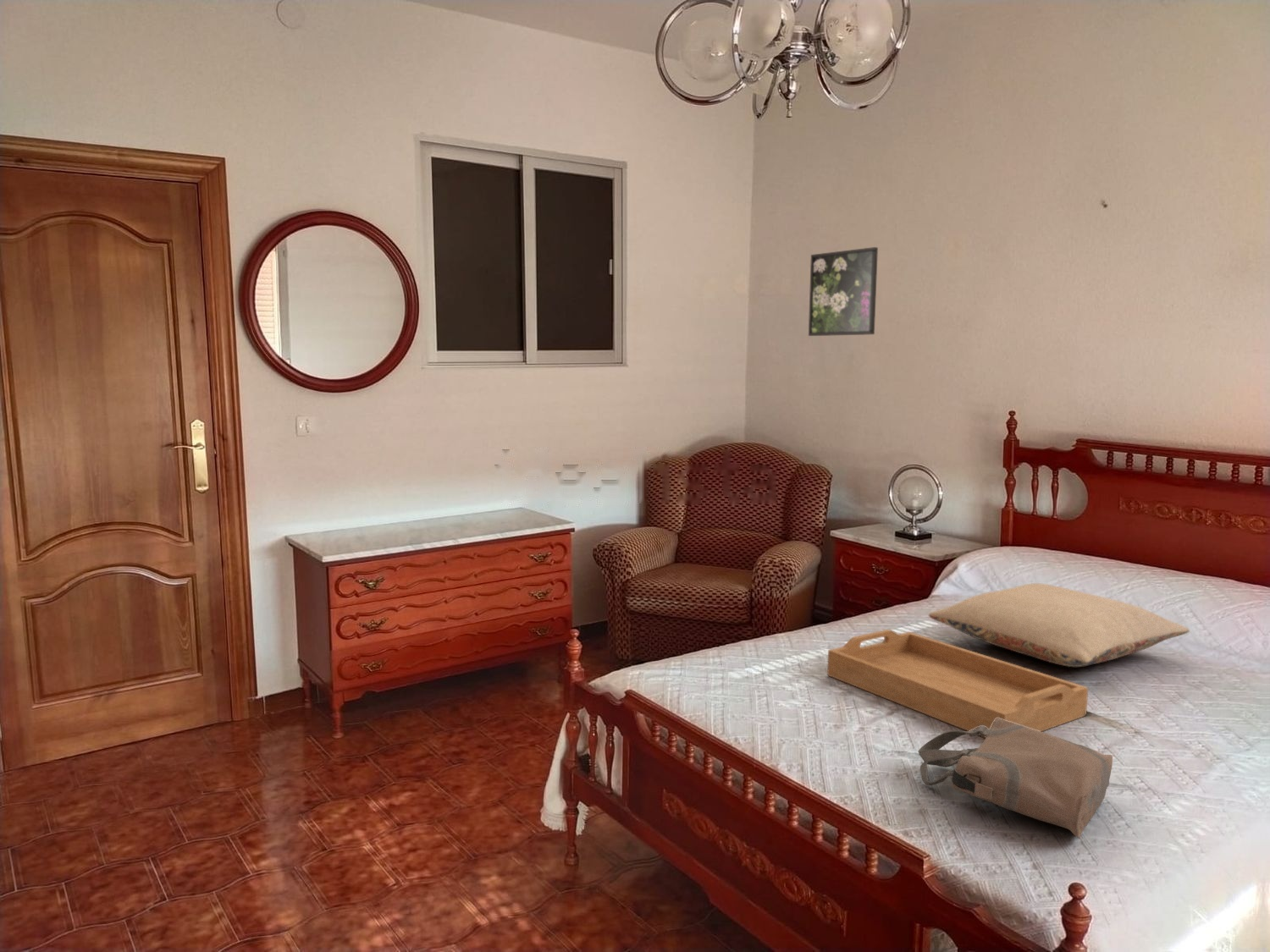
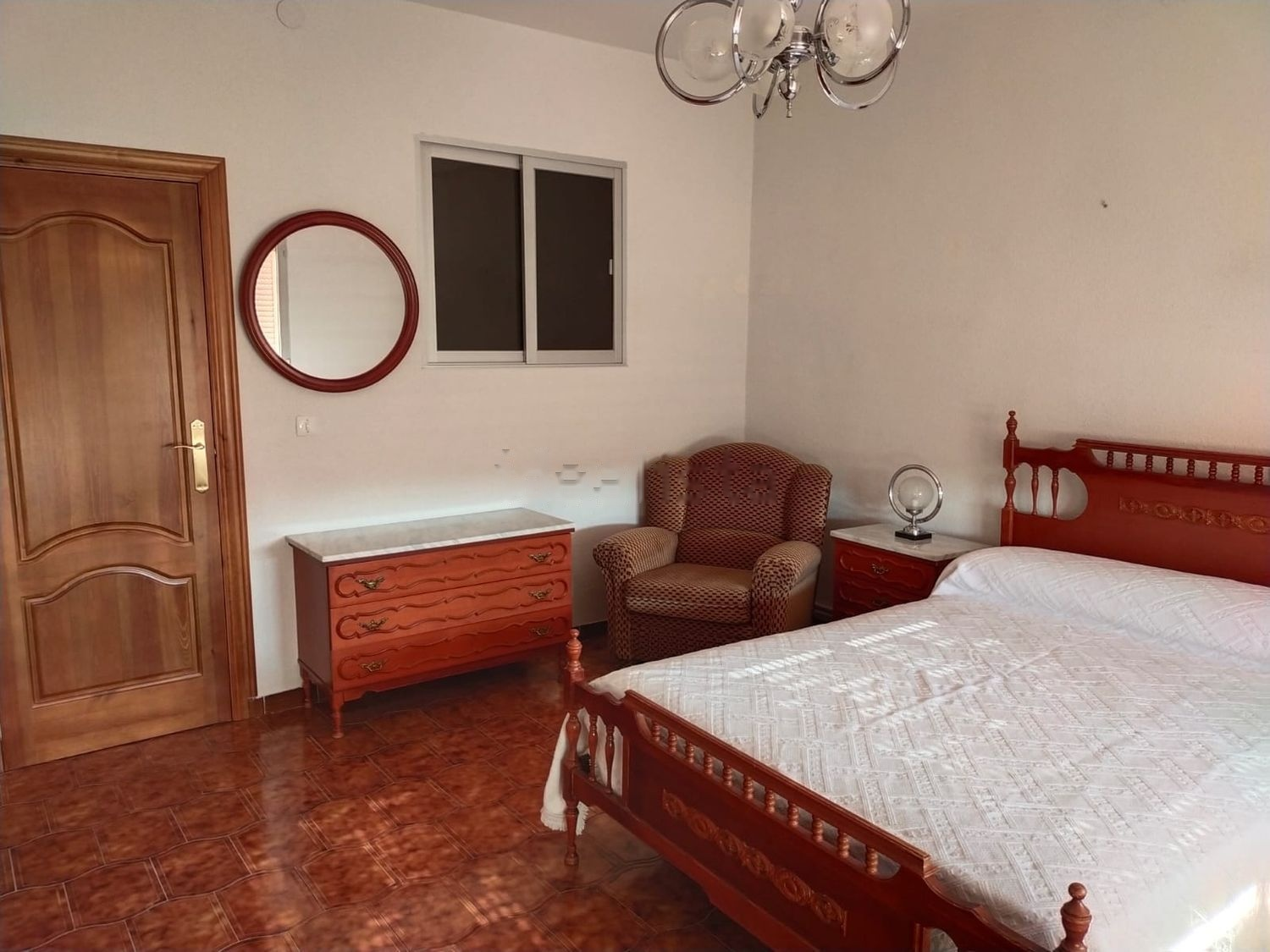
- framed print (842, 293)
- pillow (1055, 622)
- tote bag (1002, 768)
- serving tray (950, 676)
